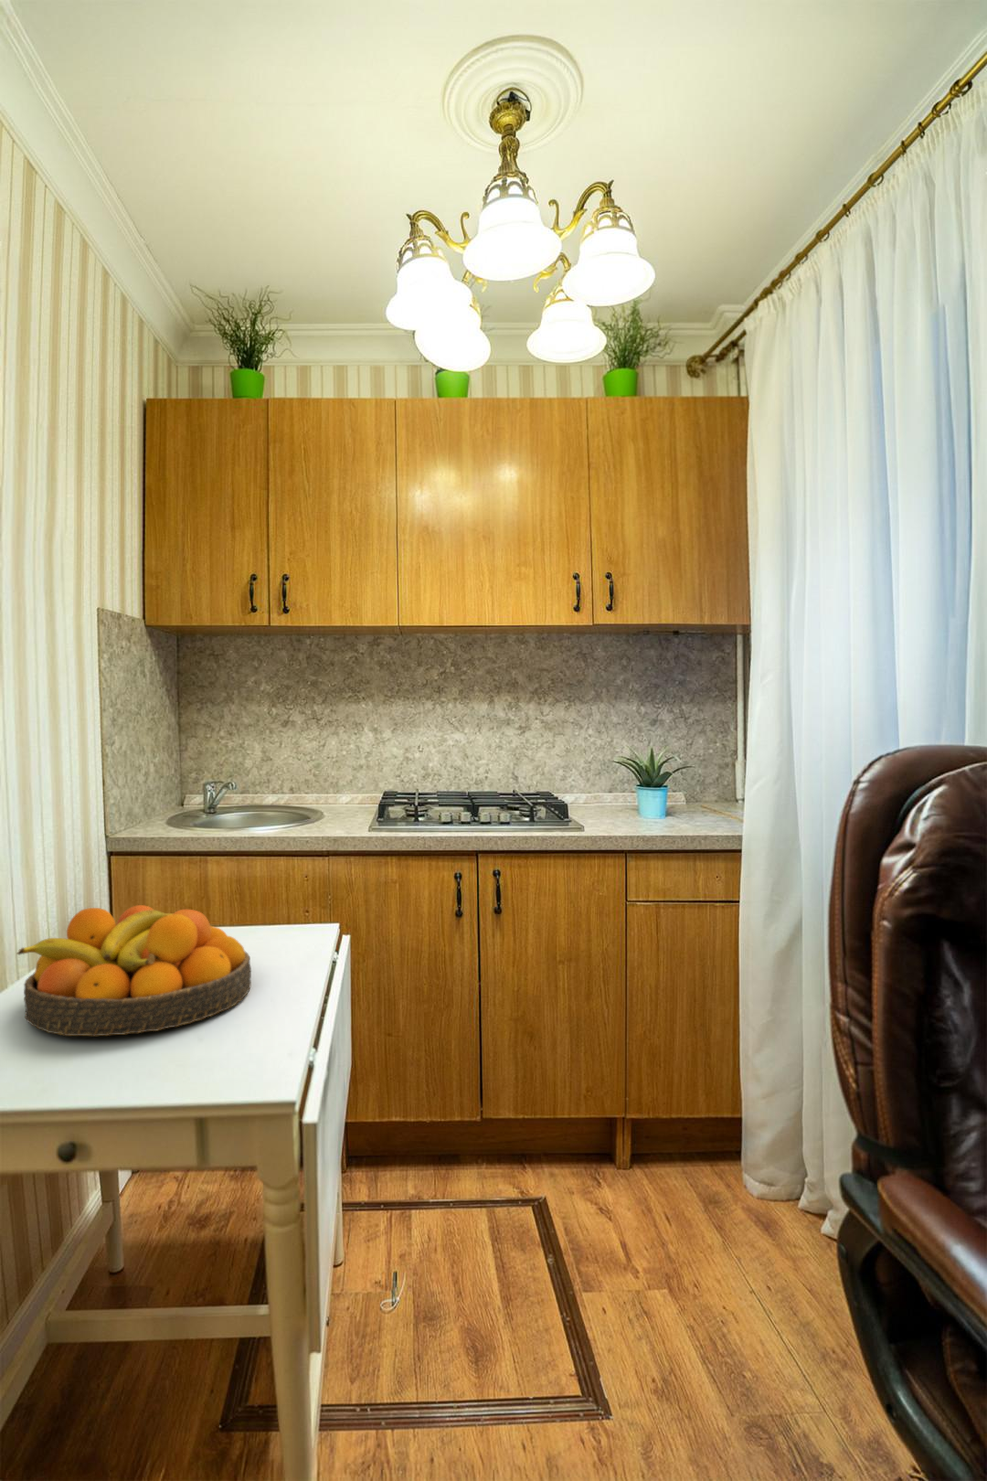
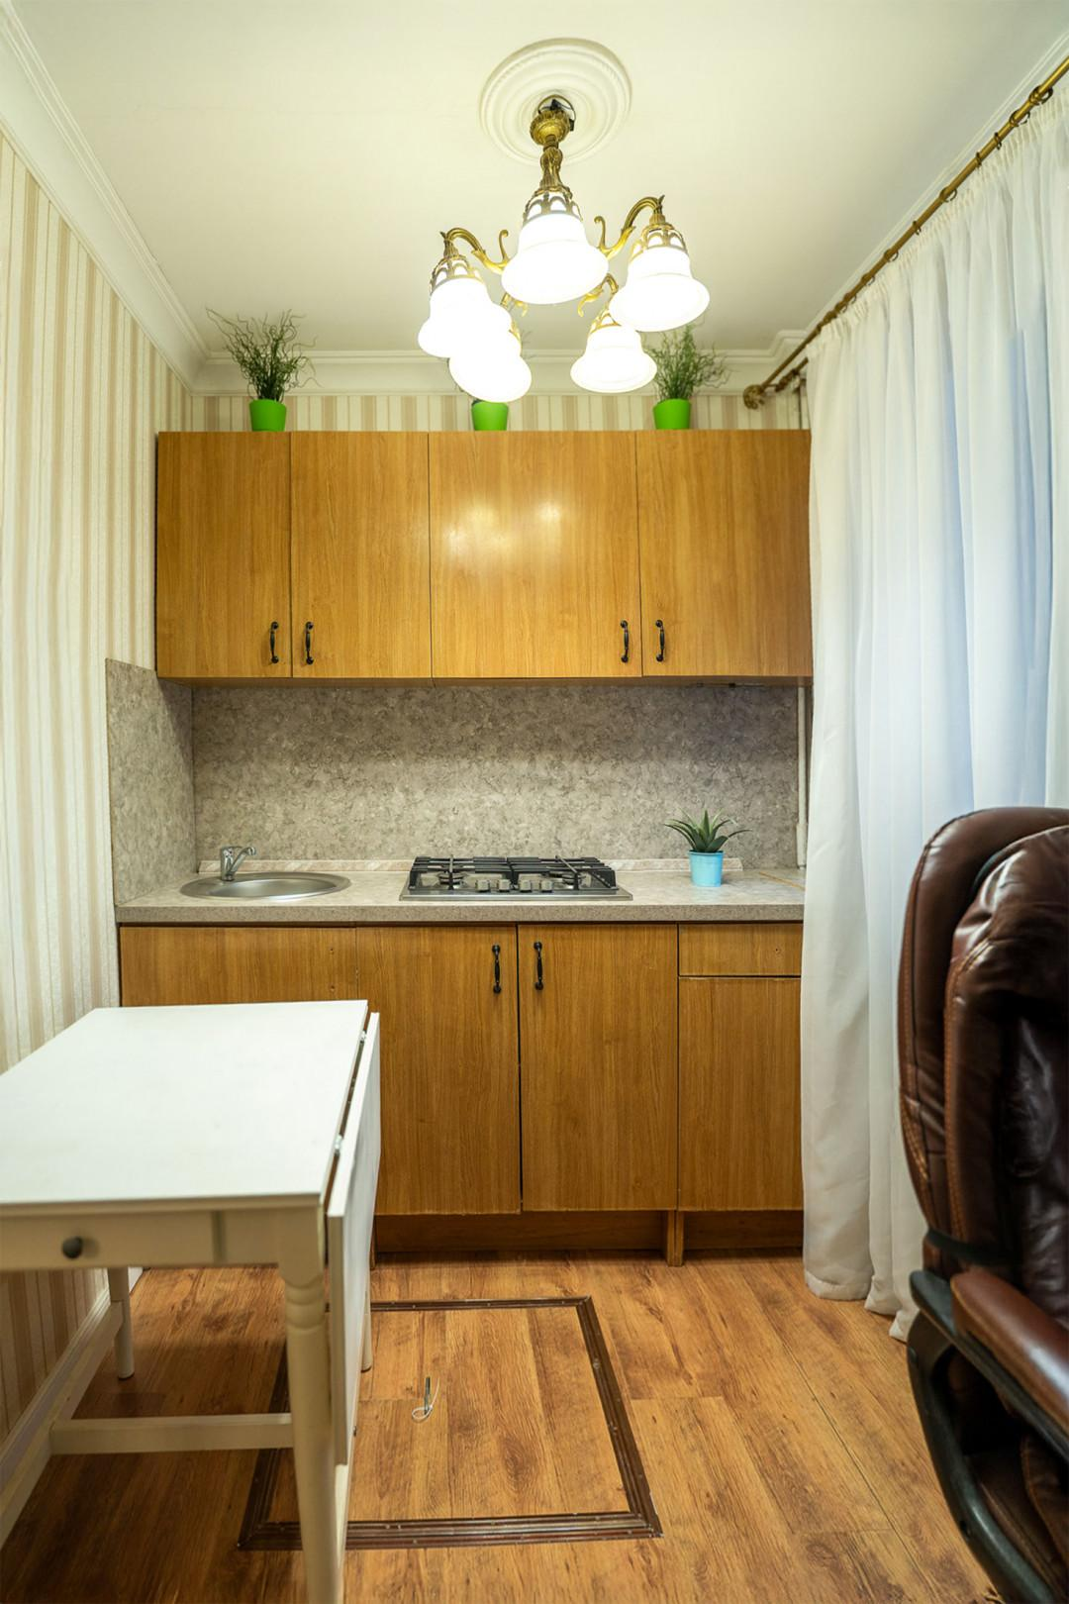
- fruit bowl (142, 952)
